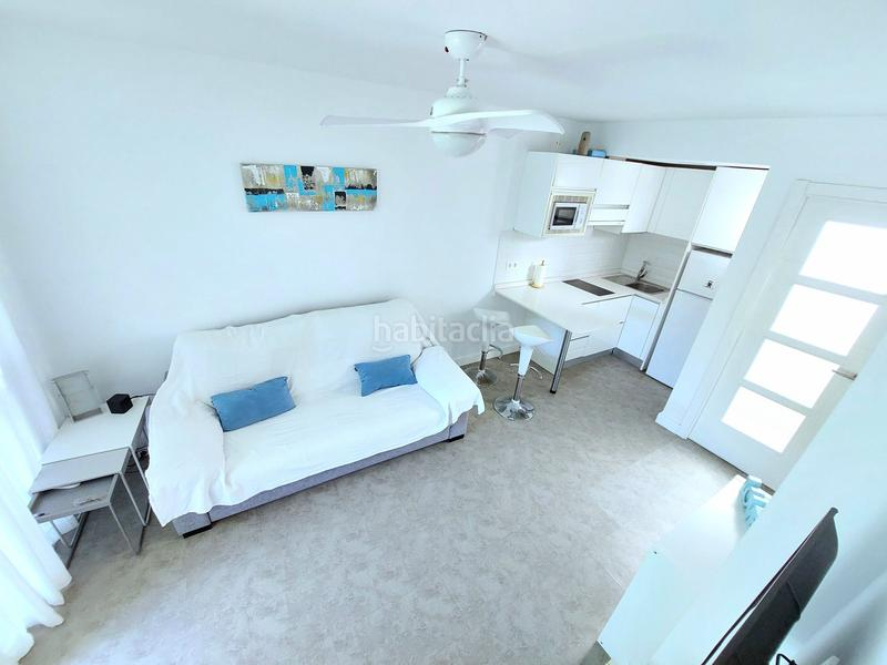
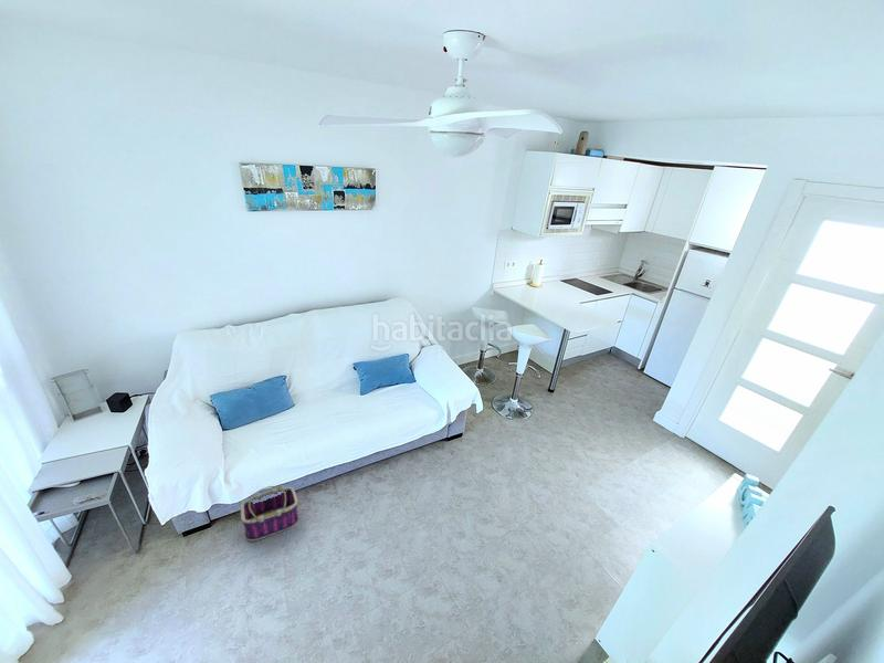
+ basket (269, 501)
